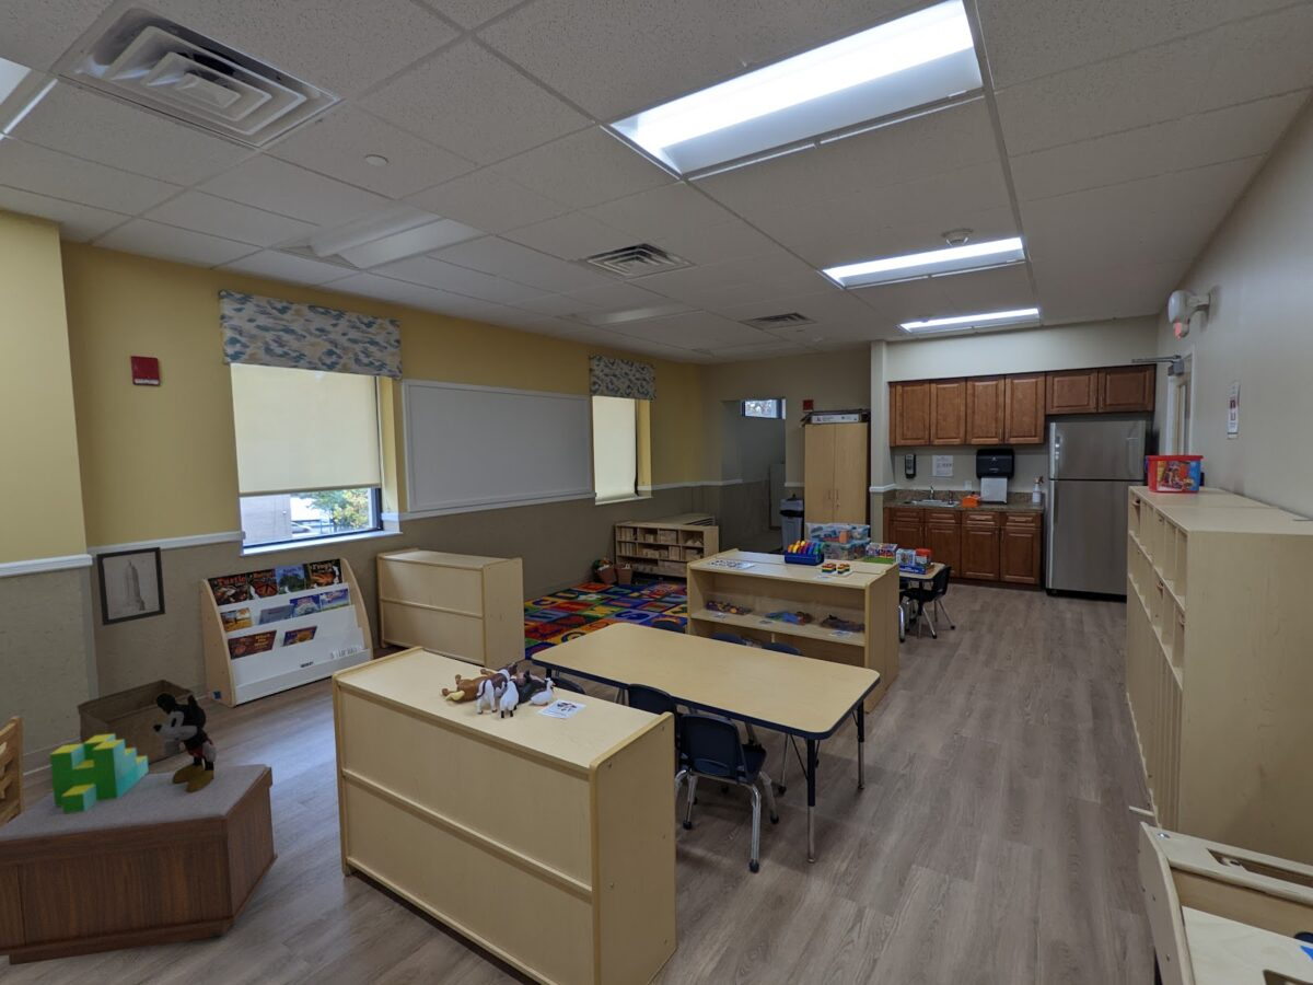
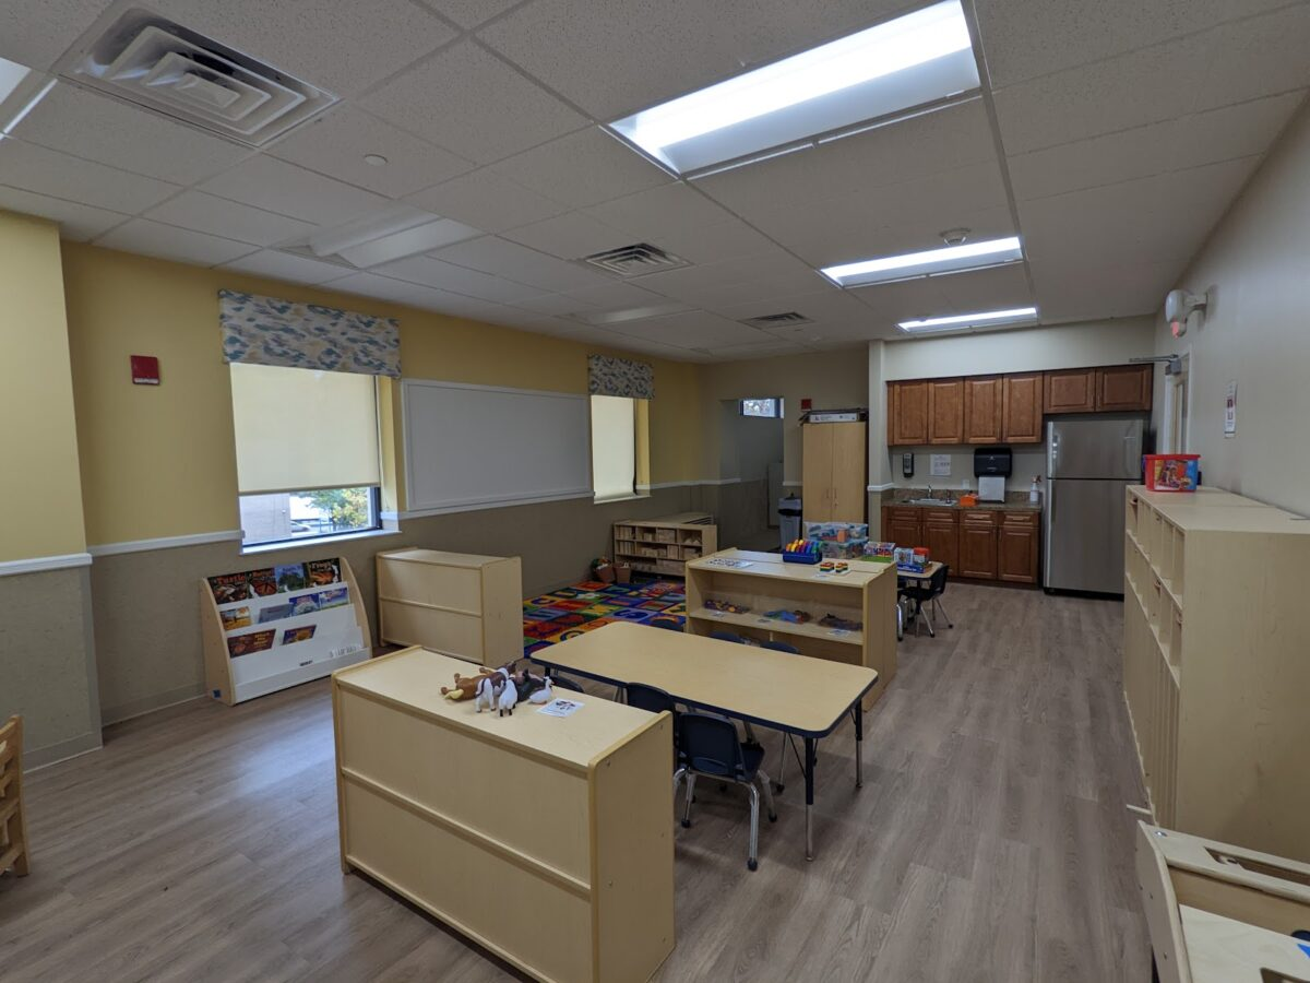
- storage bin (139, 725)
- toy blocks (95, 767)
- wall art (131, 584)
- bench (143, 855)
- stuffed animal (186, 737)
